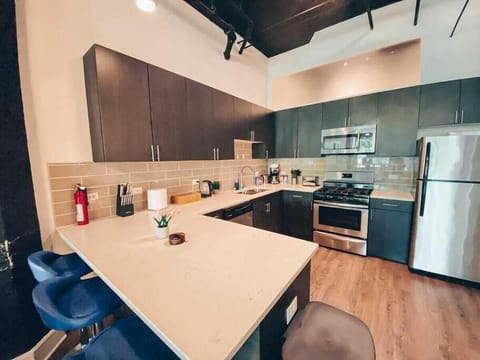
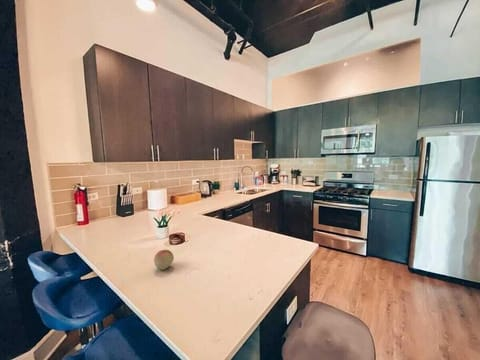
+ fruit (164, 259)
